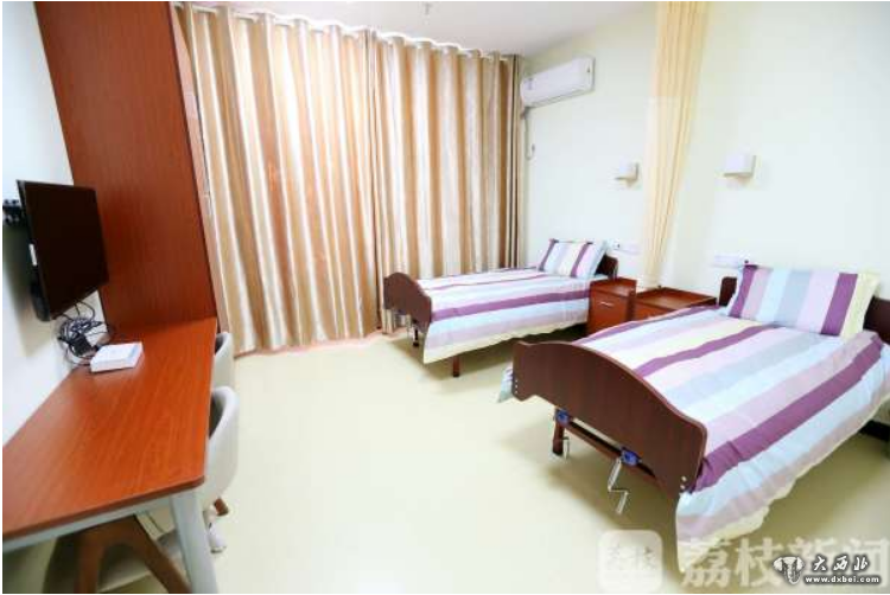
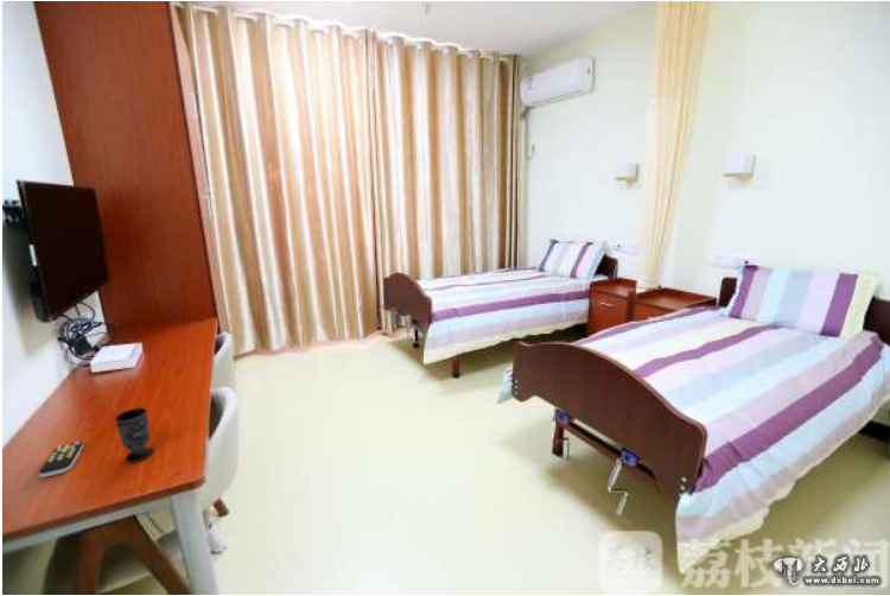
+ remote control (62, 458)
+ cup (135, 435)
